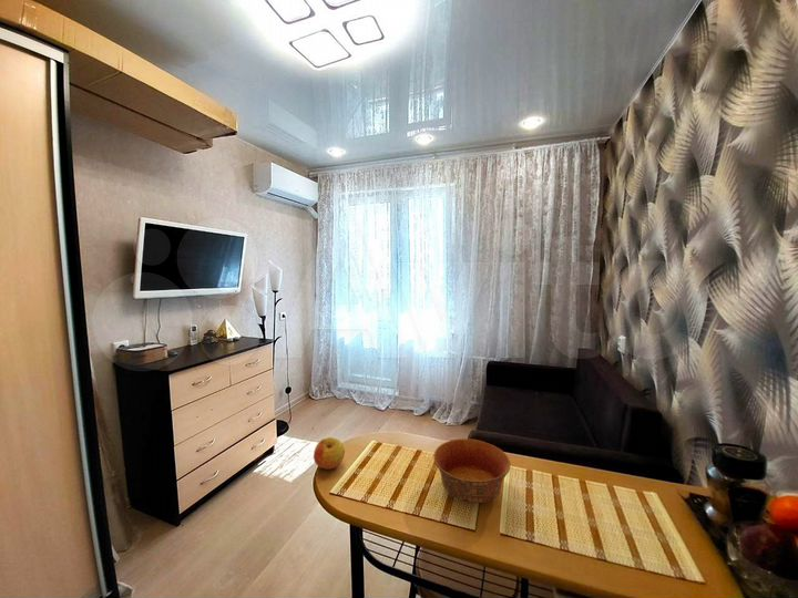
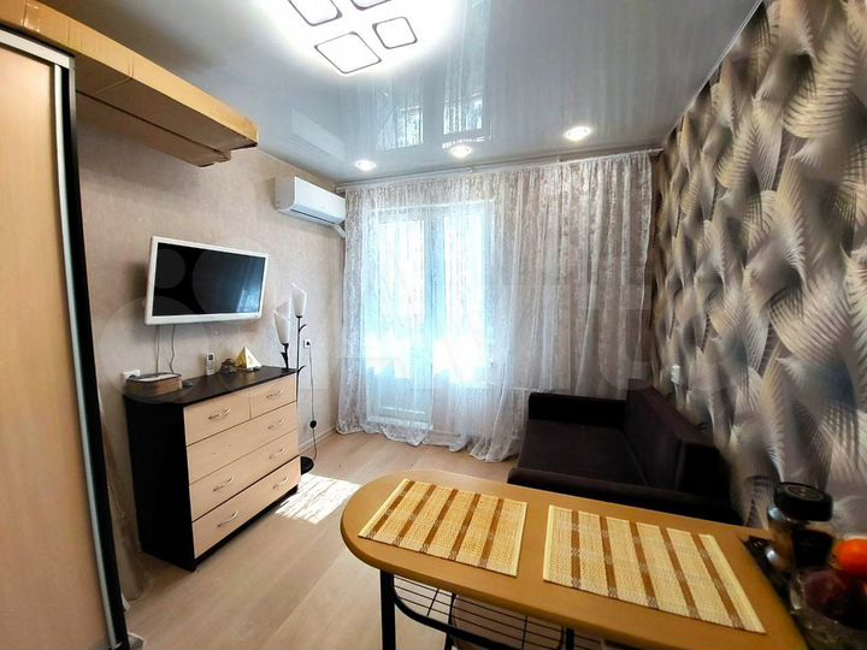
- bowl (470, 473)
- apple (329, 453)
